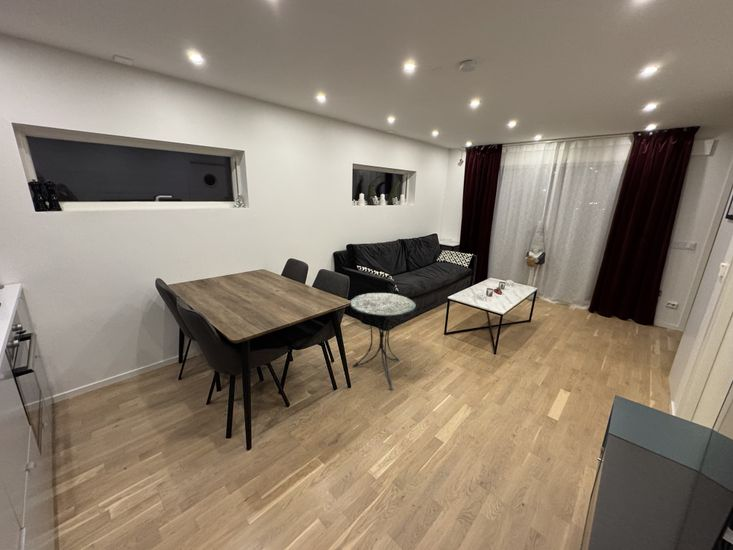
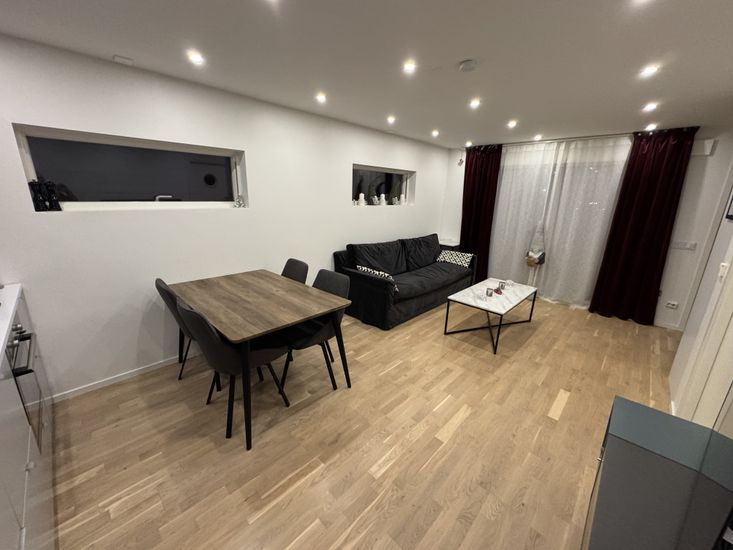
- side table (381, 337)
